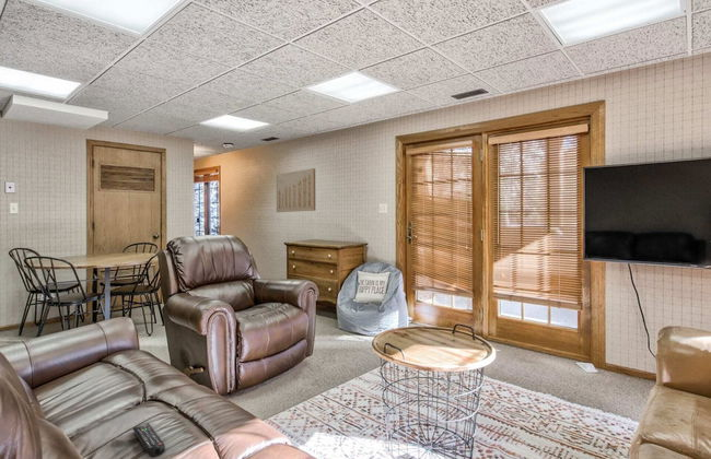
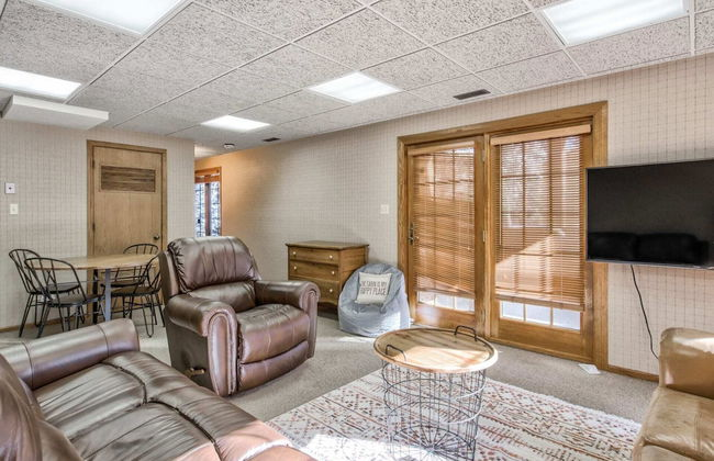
- wall art (294, 191)
- remote control (148, 438)
